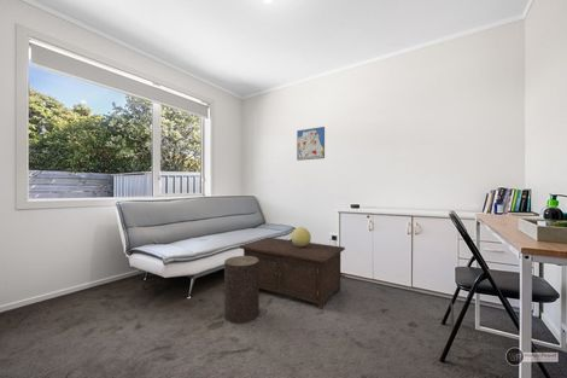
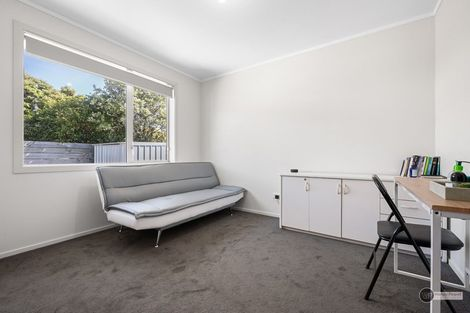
- decorative sphere (300, 237)
- cabinet (291, 268)
- wall art (310, 144)
- stool (241, 286)
